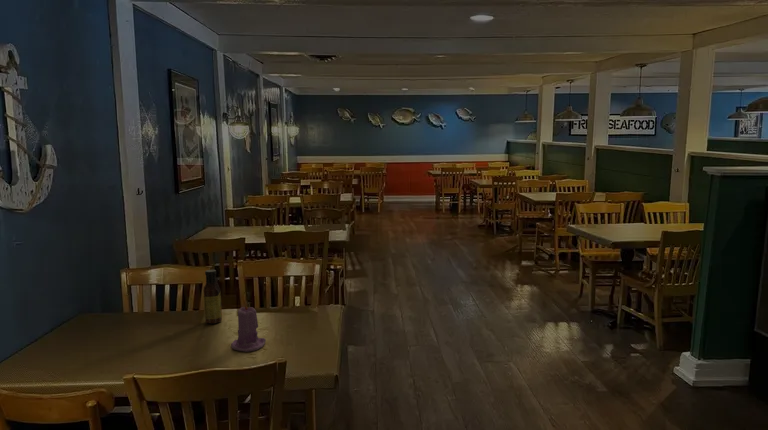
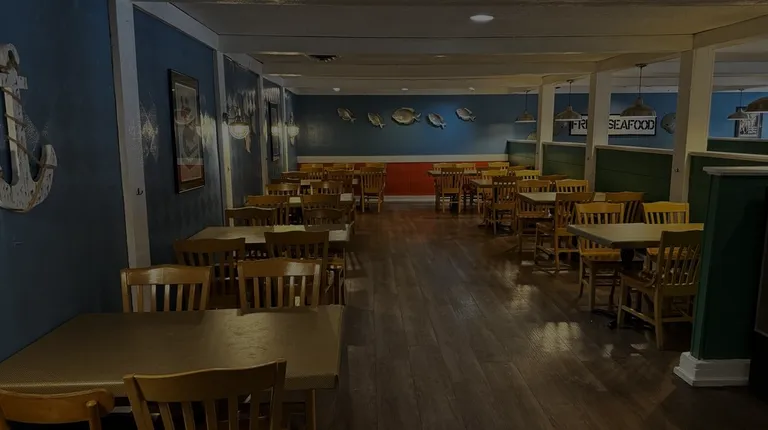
- candle (246, 324)
- sauce bottle (212, 296)
